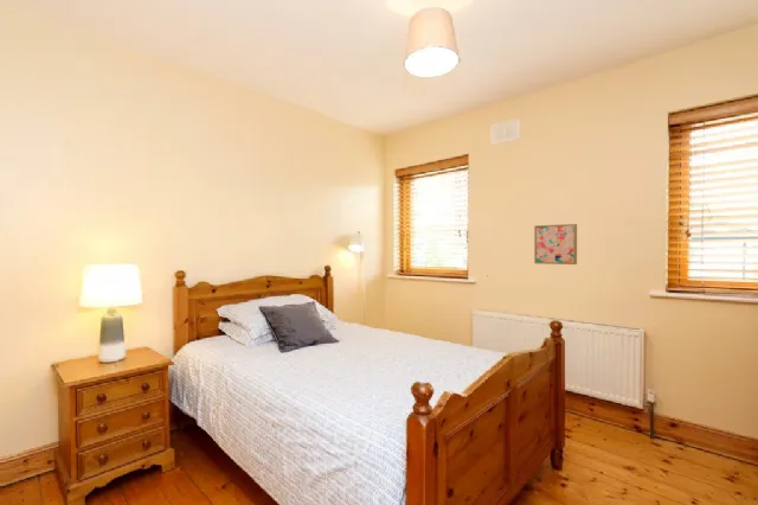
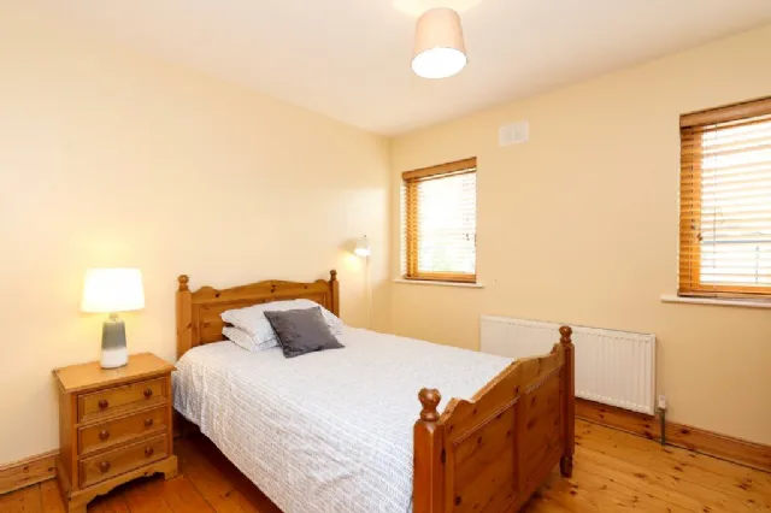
- wall art (554, 244)
